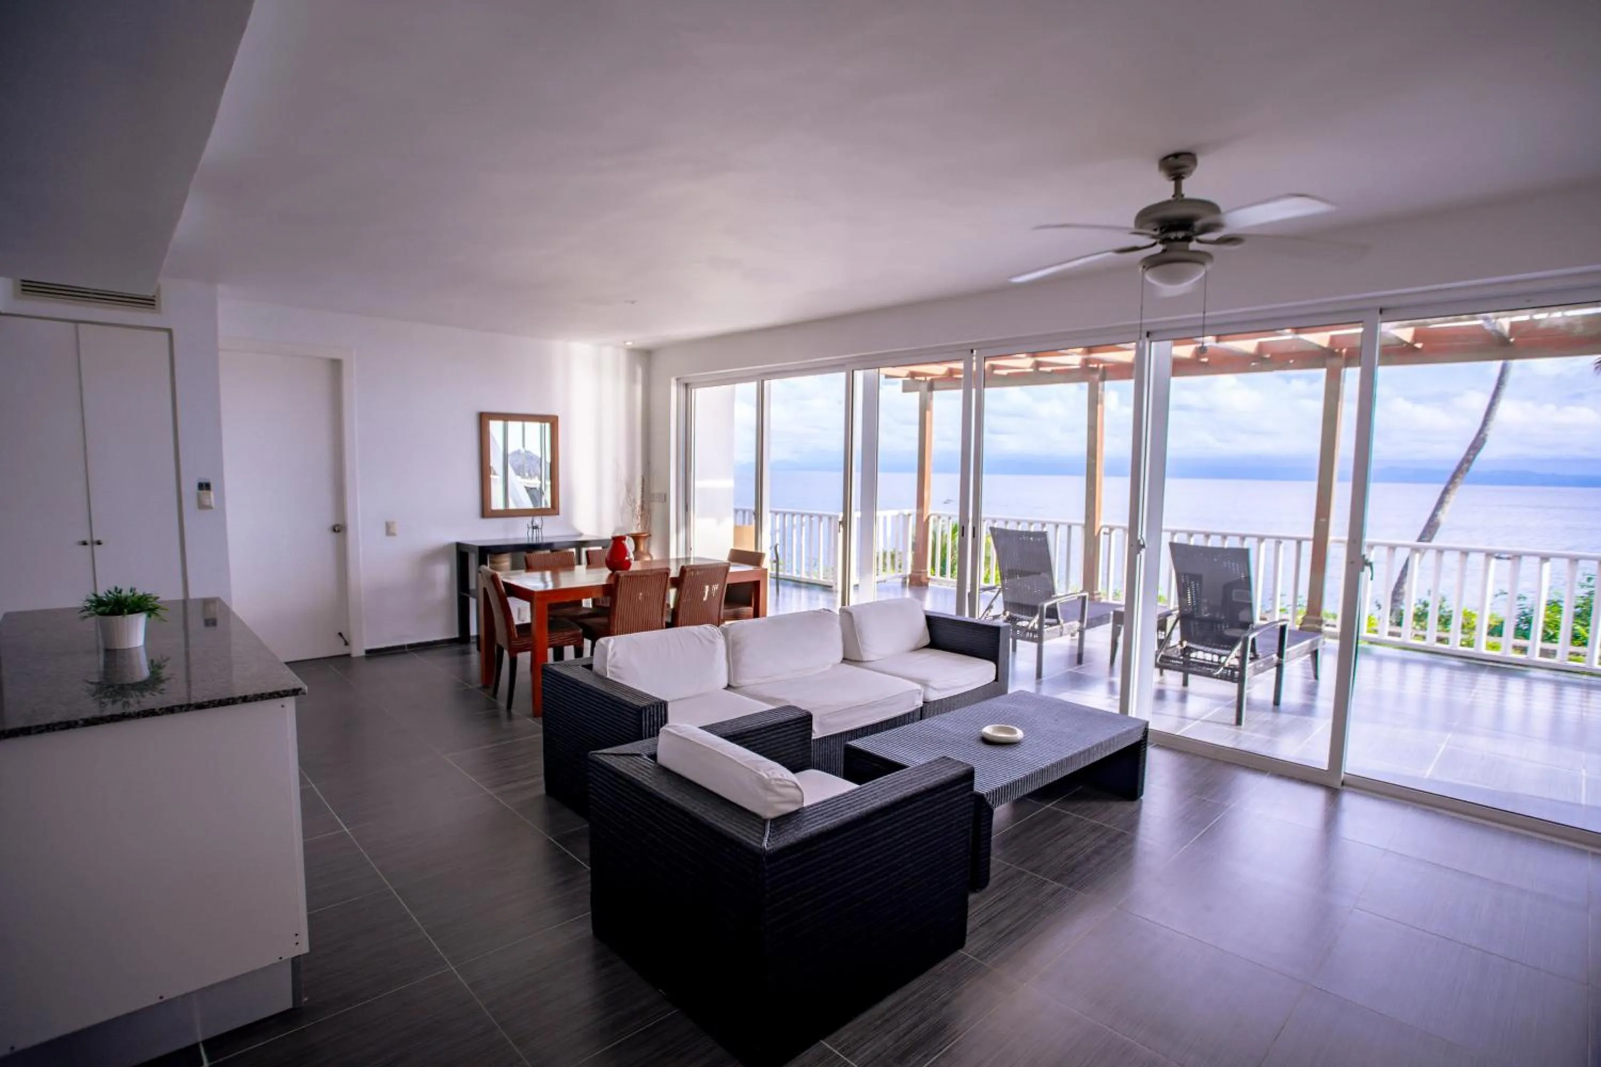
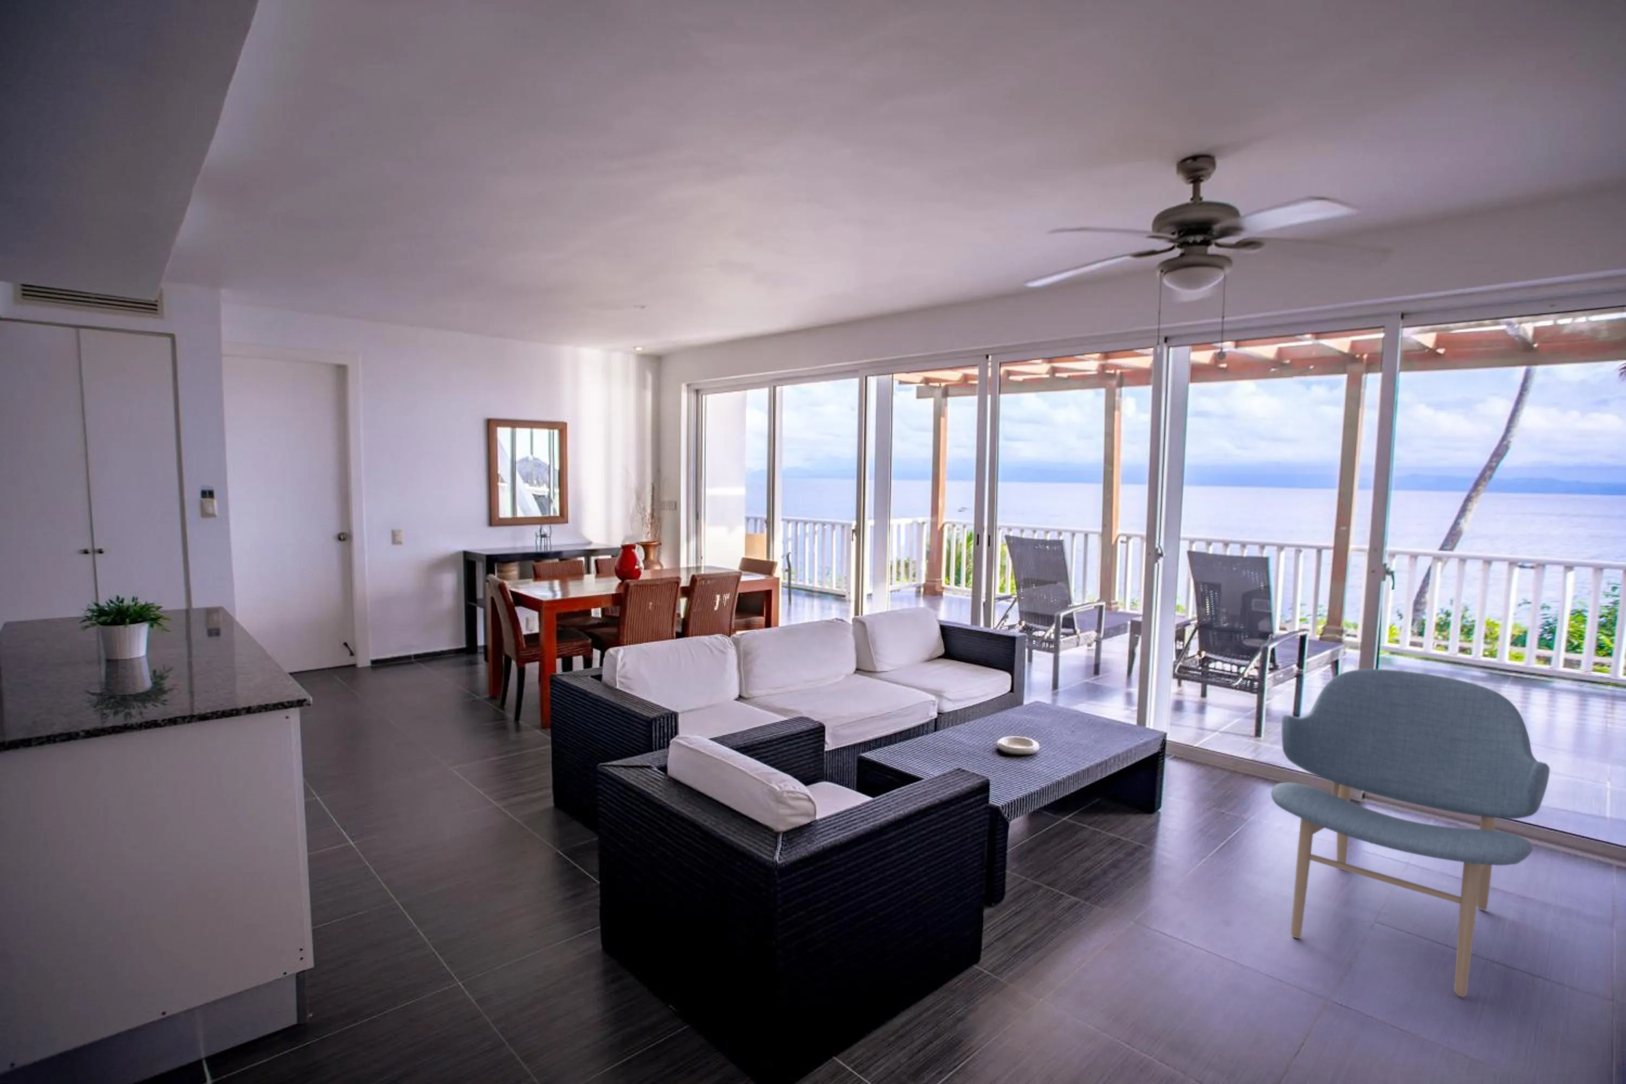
+ lounge chair (1400, 801)
